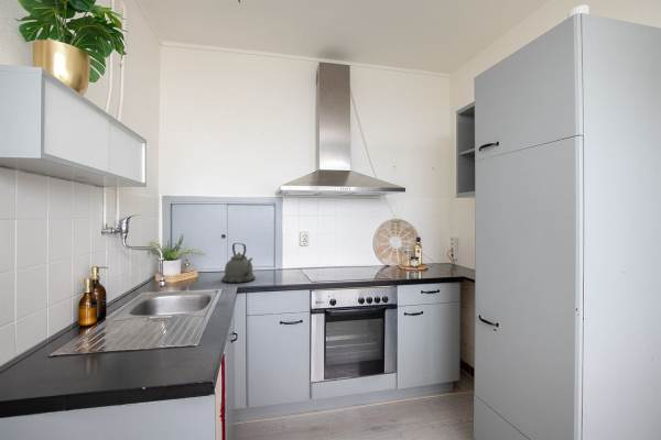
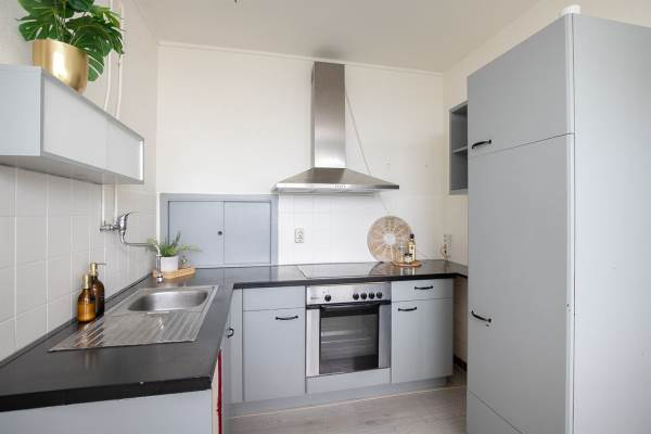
- kettle (240, 261)
